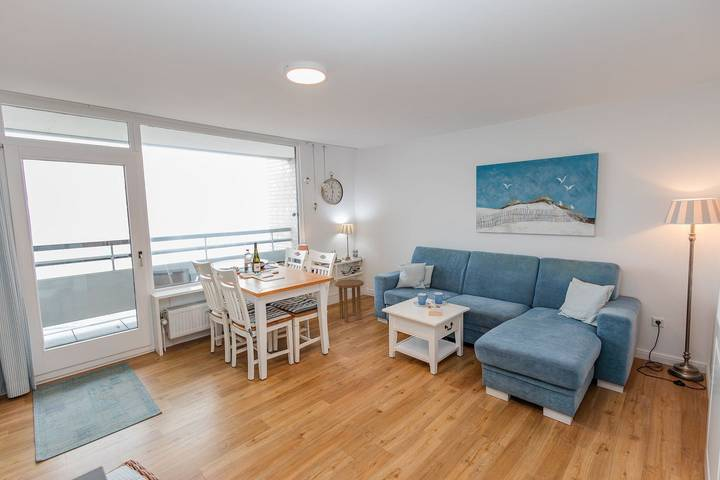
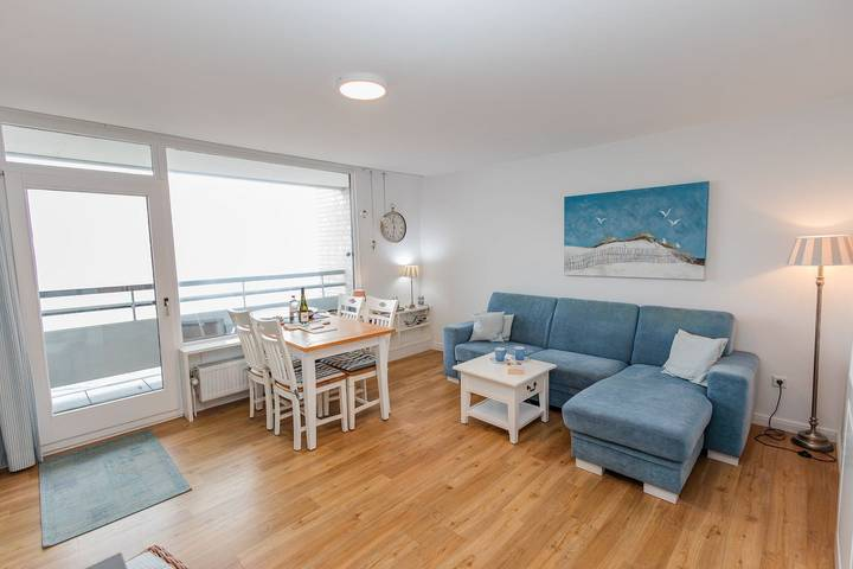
- side table (347, 300)
